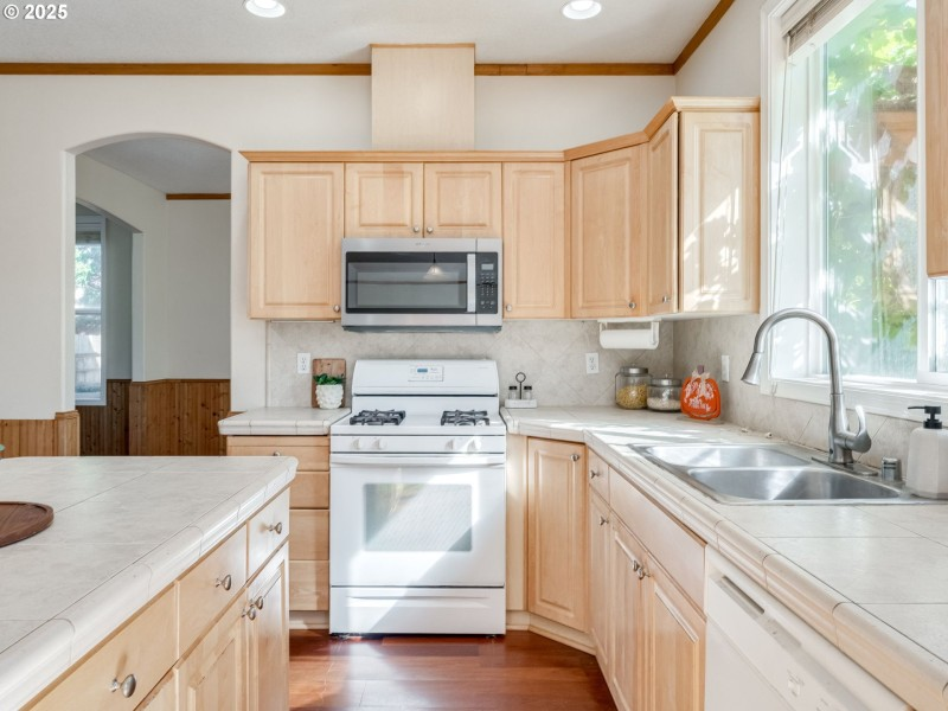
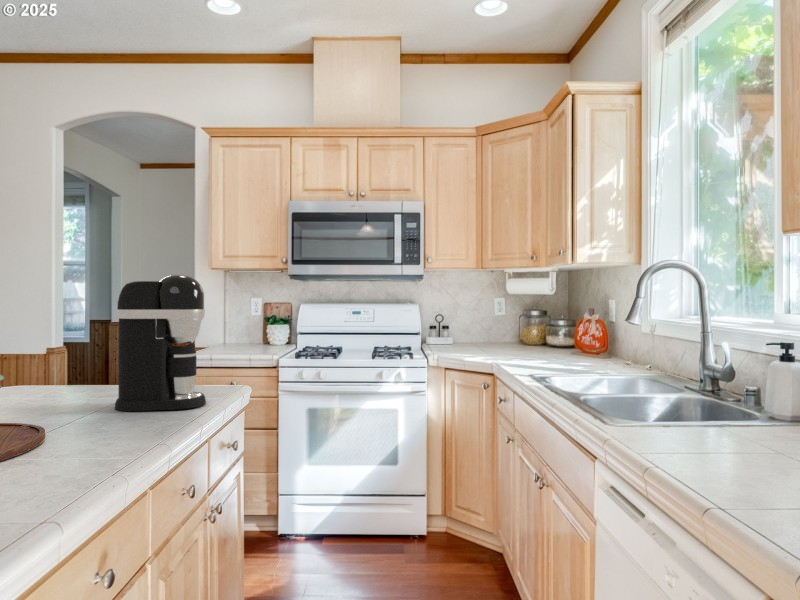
+ coffee maker (161, 340)
